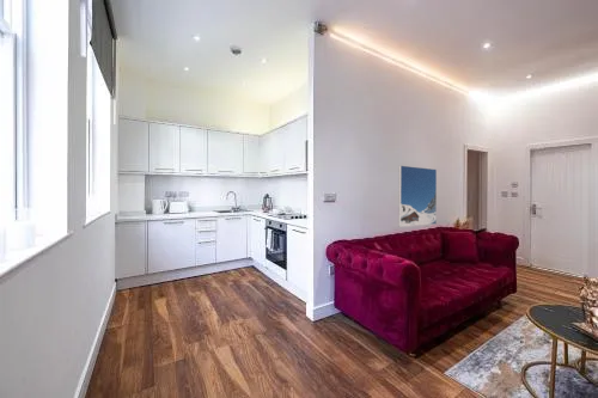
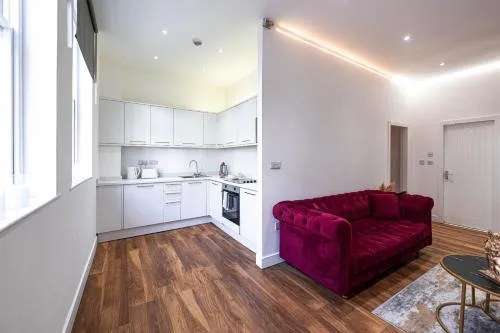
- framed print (419, 196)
